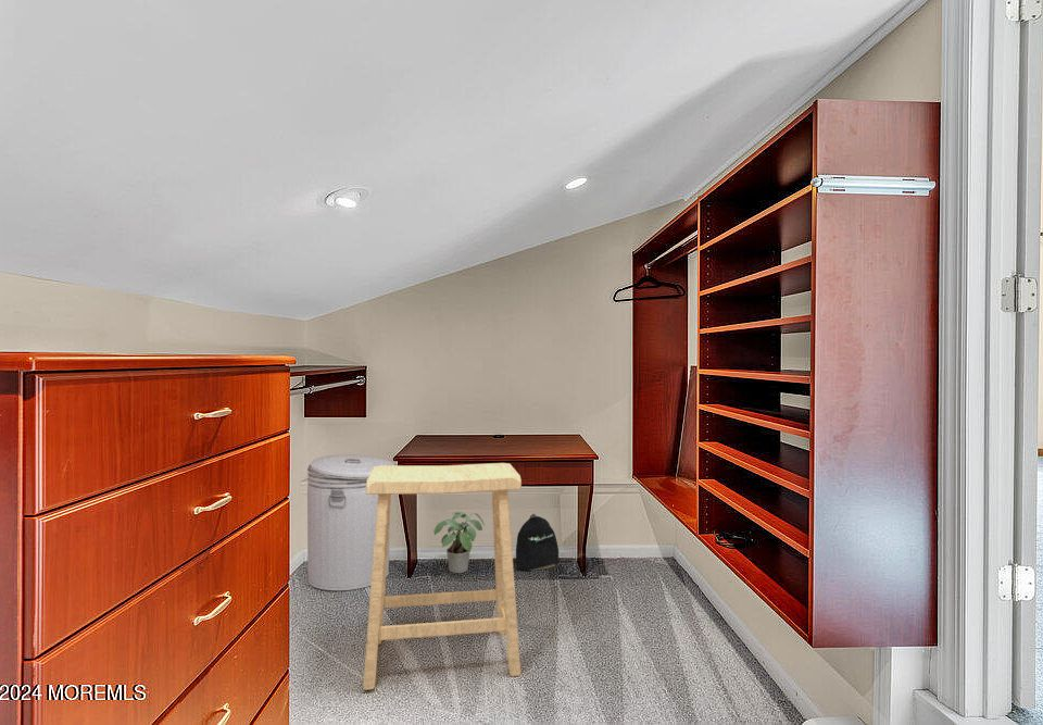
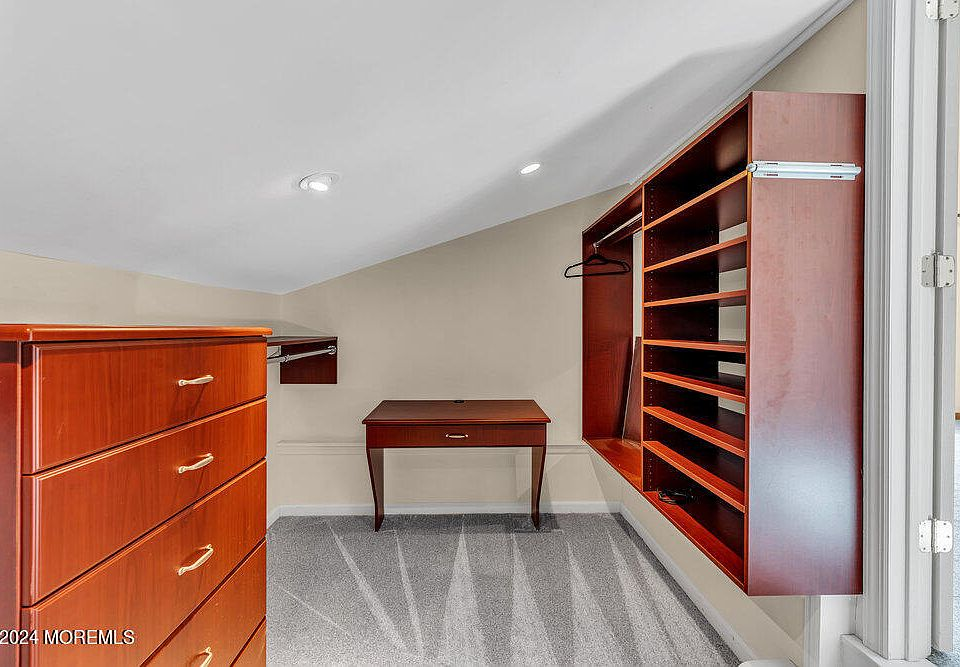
- potted plant (458, 542)
- can (351, 516)
- backpack (533, 538)
- stool (443, 592)
